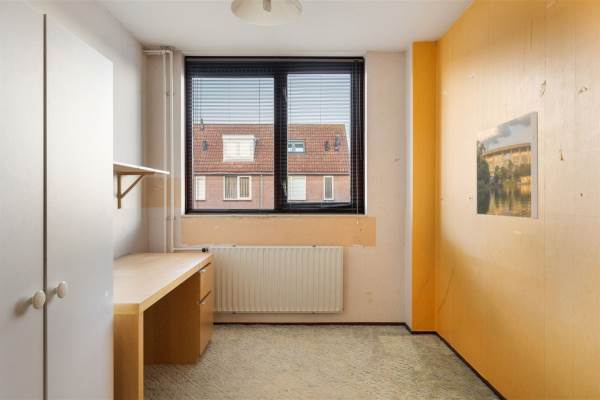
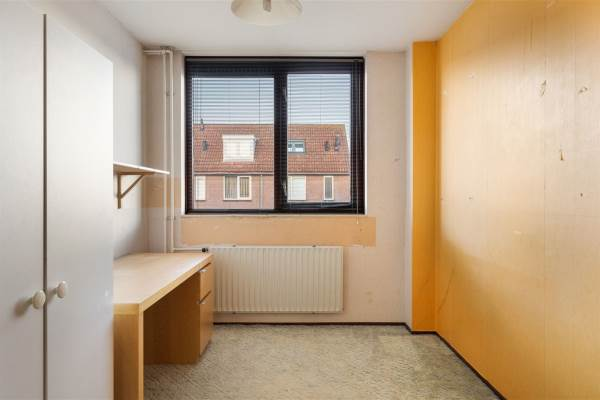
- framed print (503, 170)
